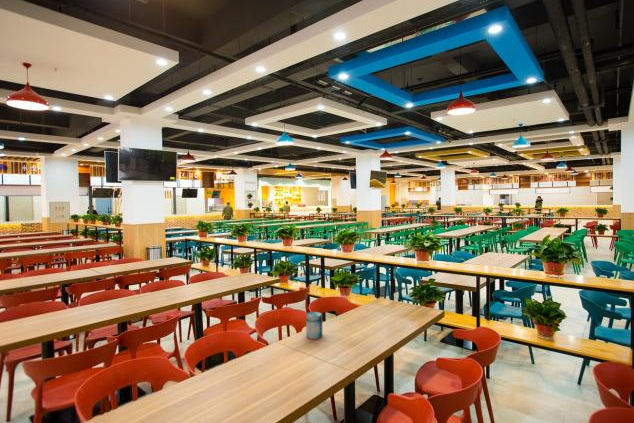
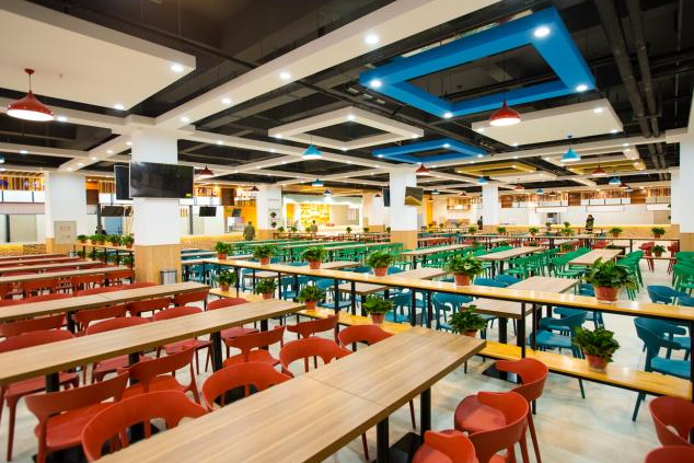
- beverage can (314, 325)
